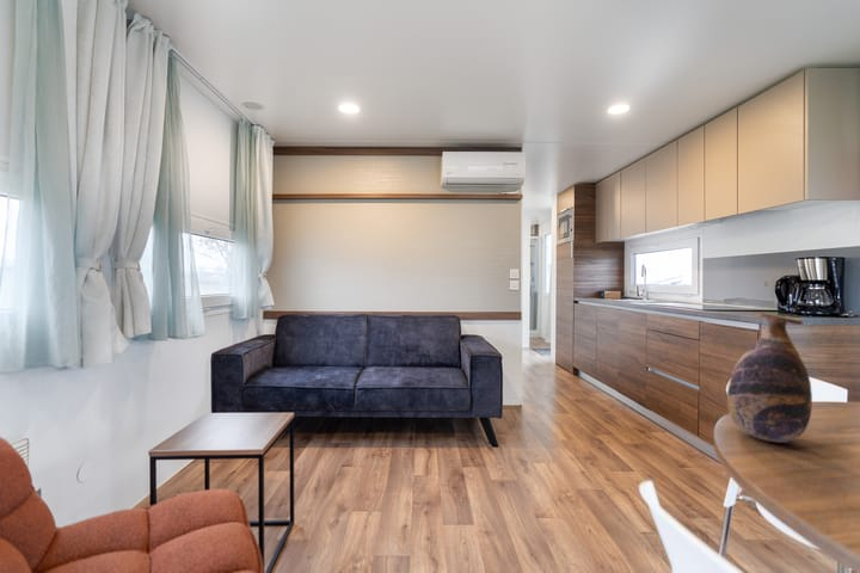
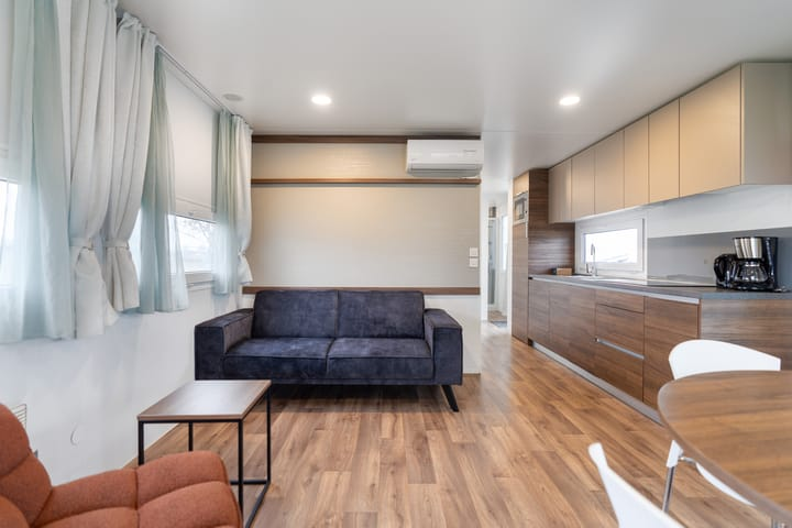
- vase (767, 375)
